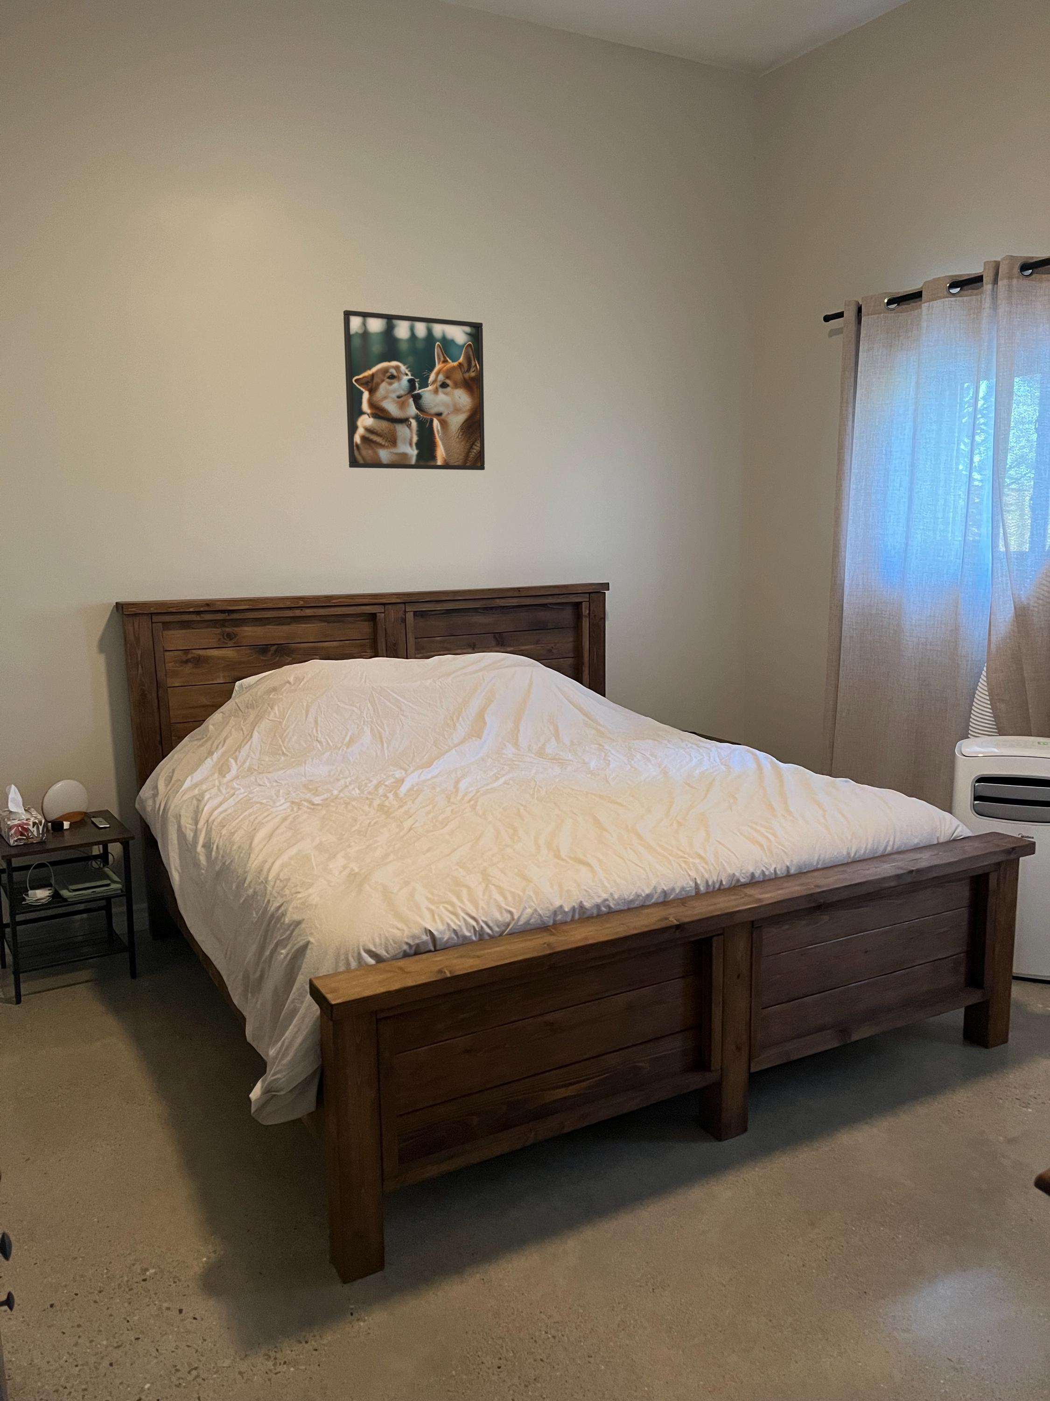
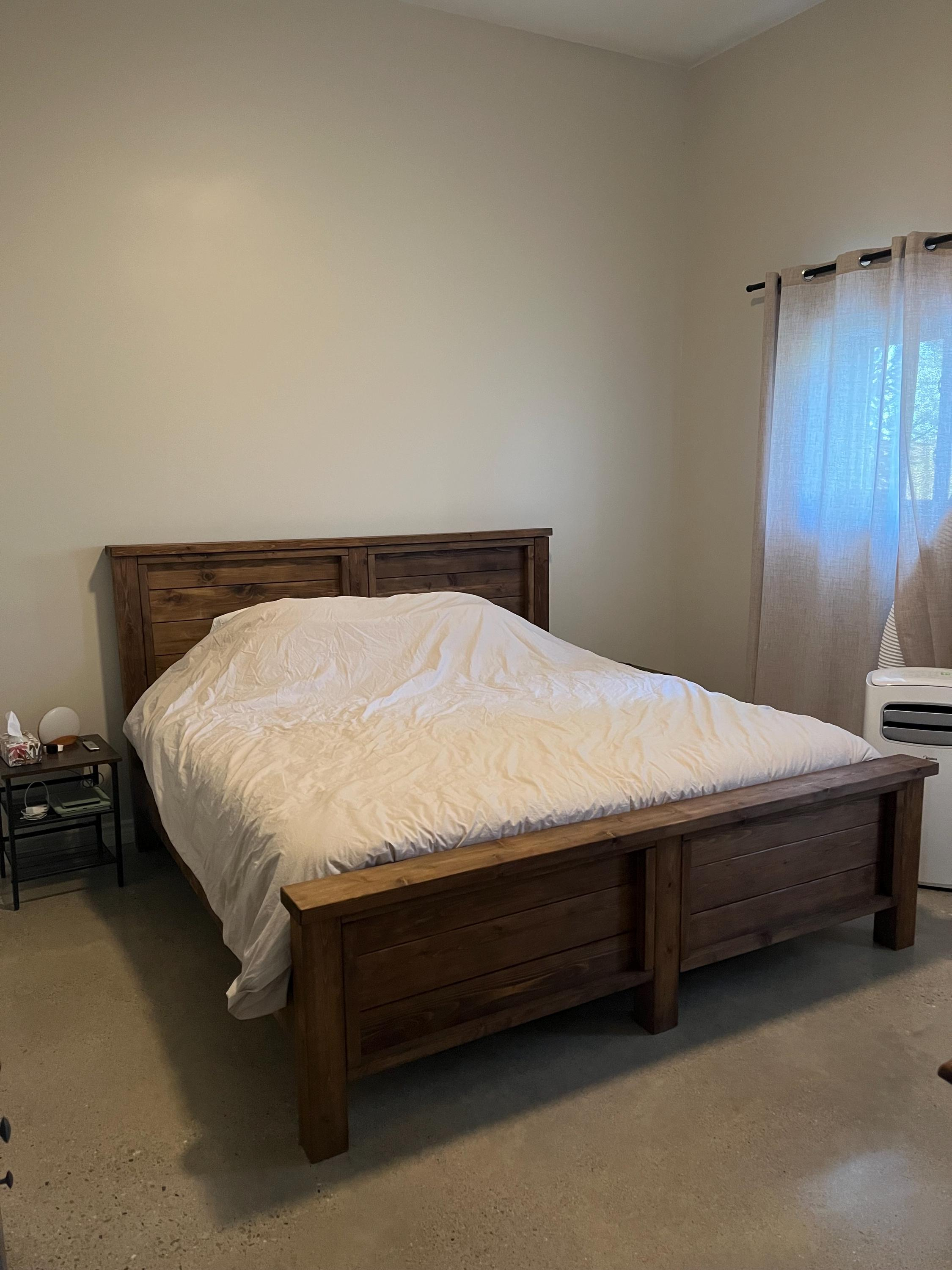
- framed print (417, 394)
